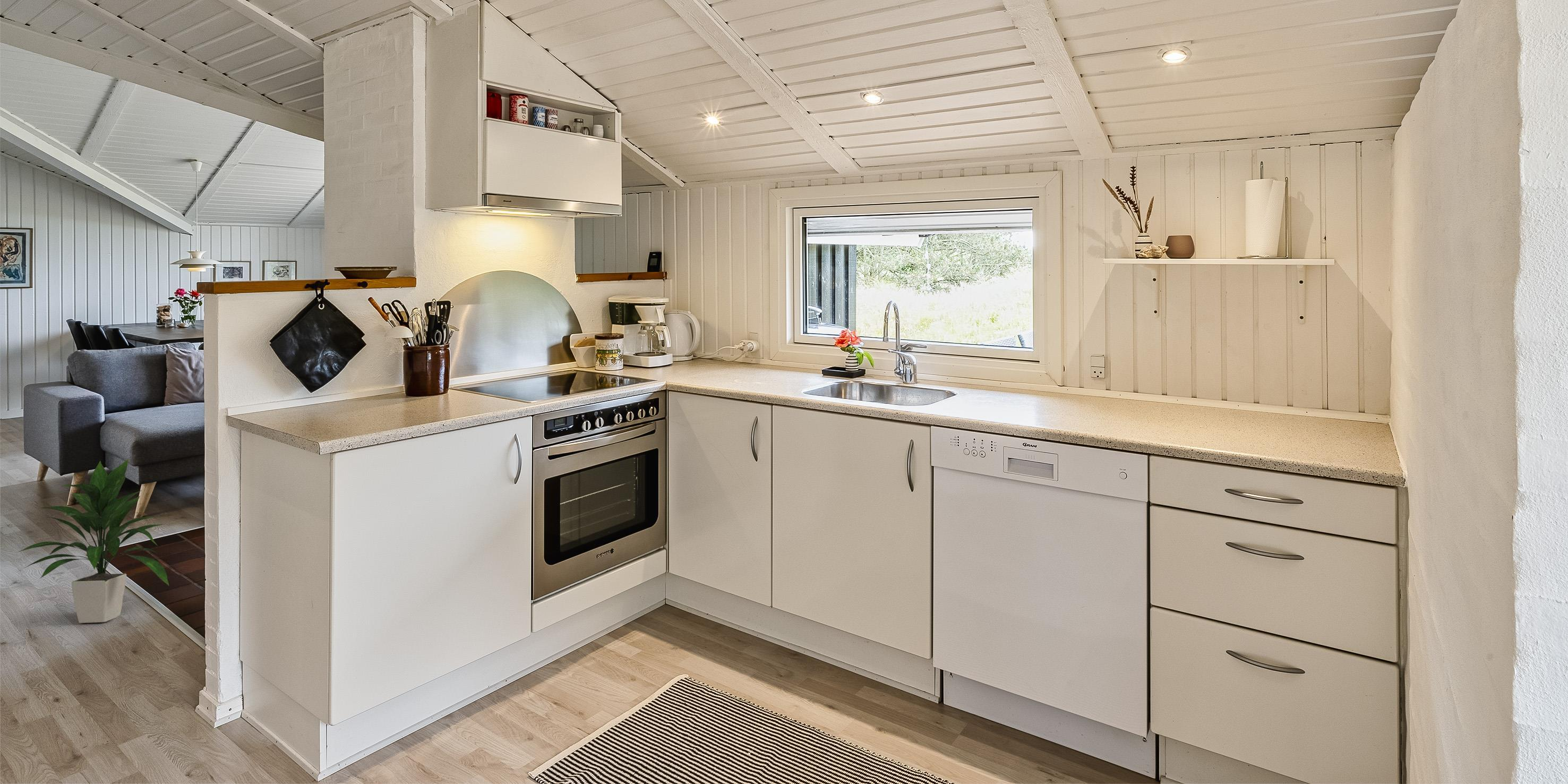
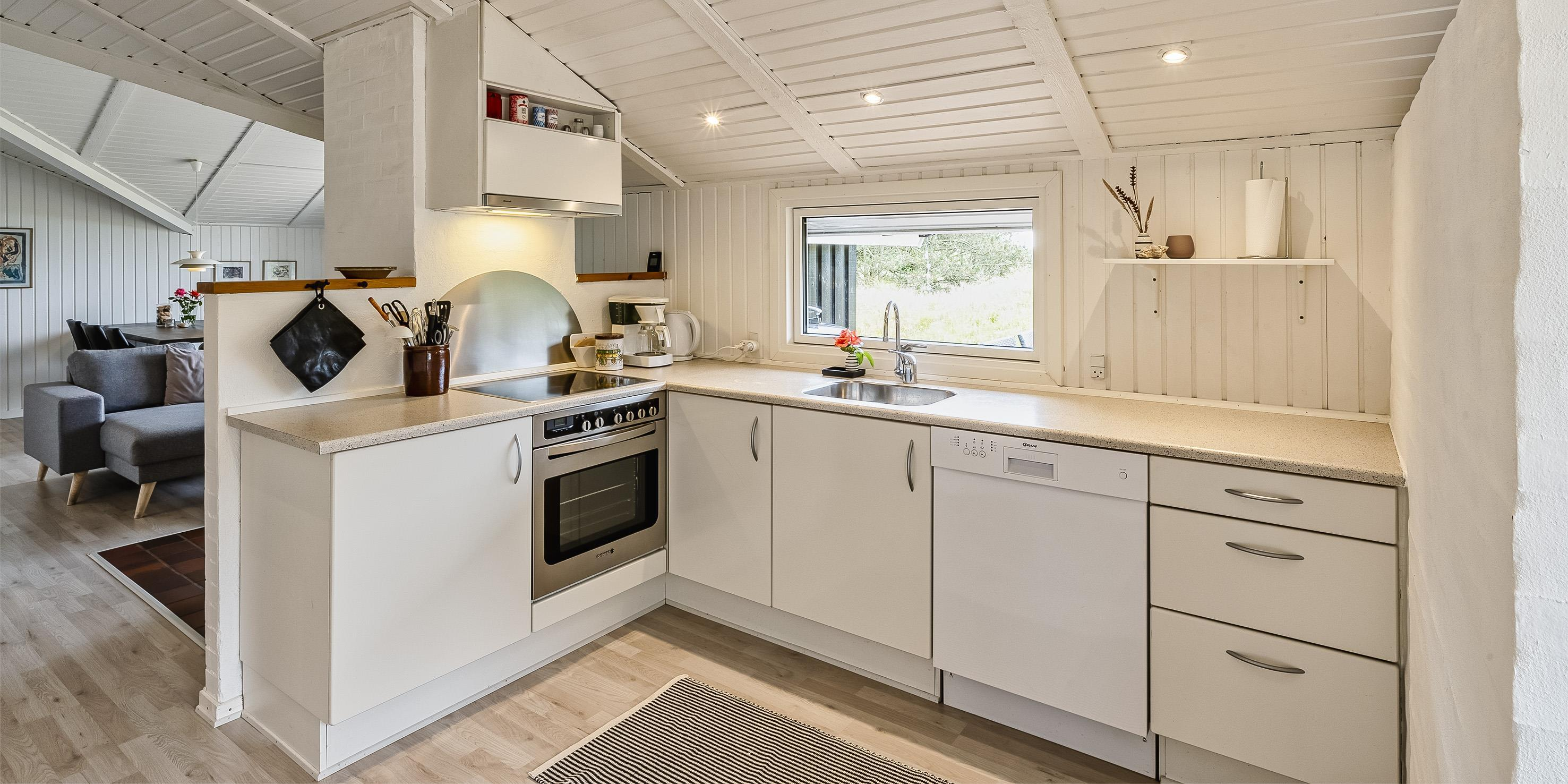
- indoor plant (102, 541)
